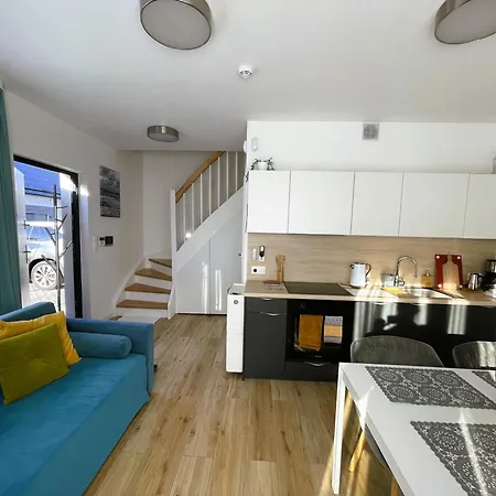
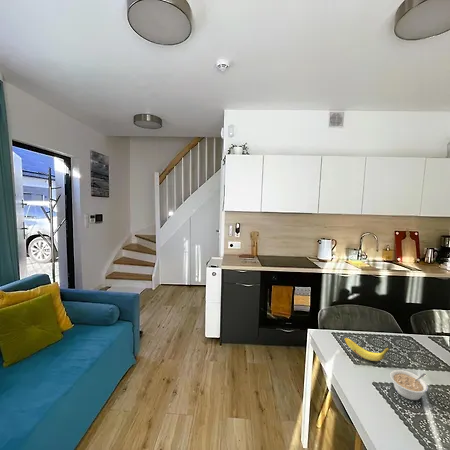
+ banana (365, 350)
+ legume (408, 384)
